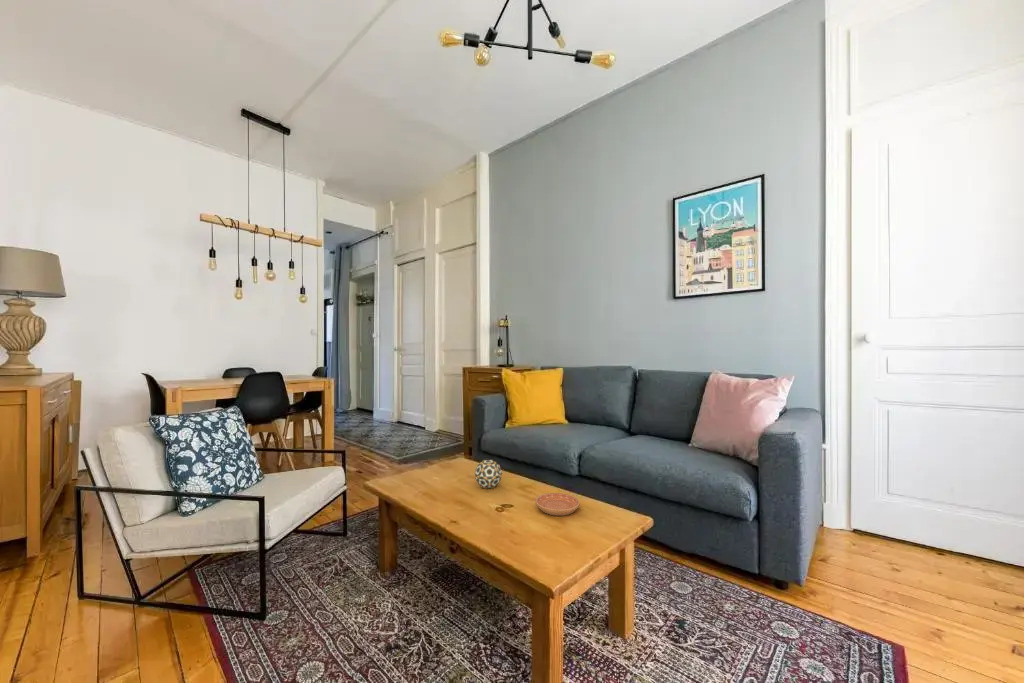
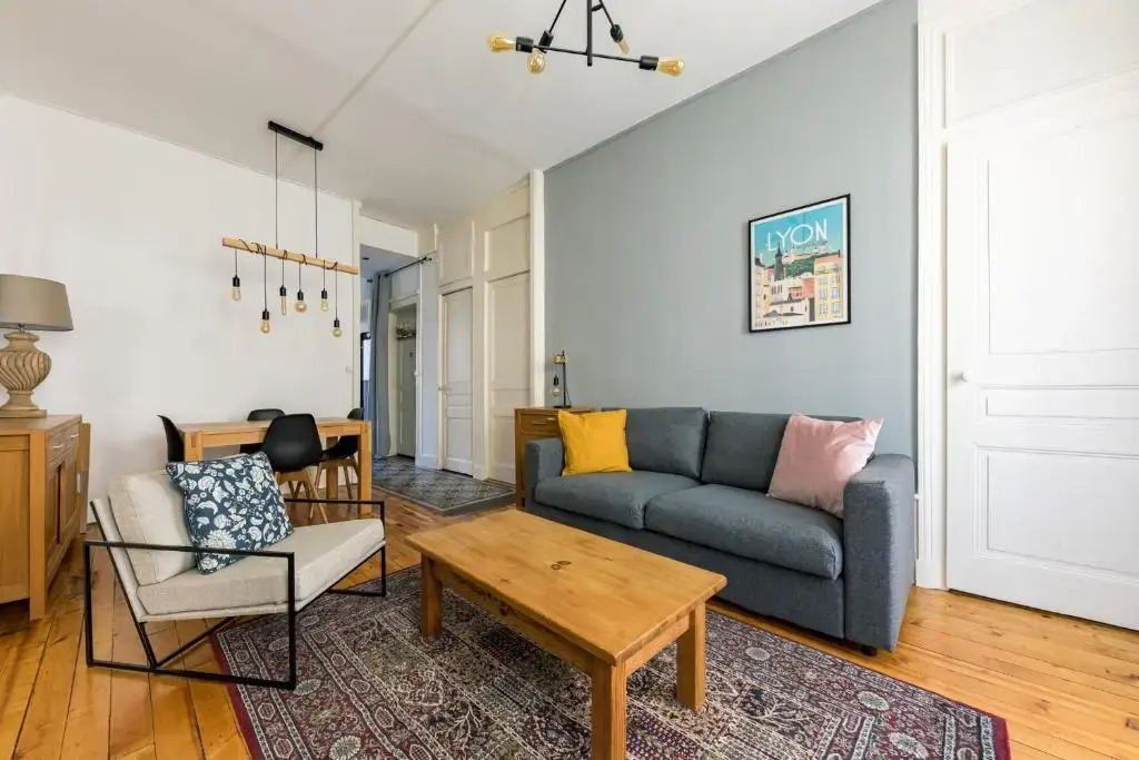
- decorative ball (488, 473)
- saucer (557, 504)
